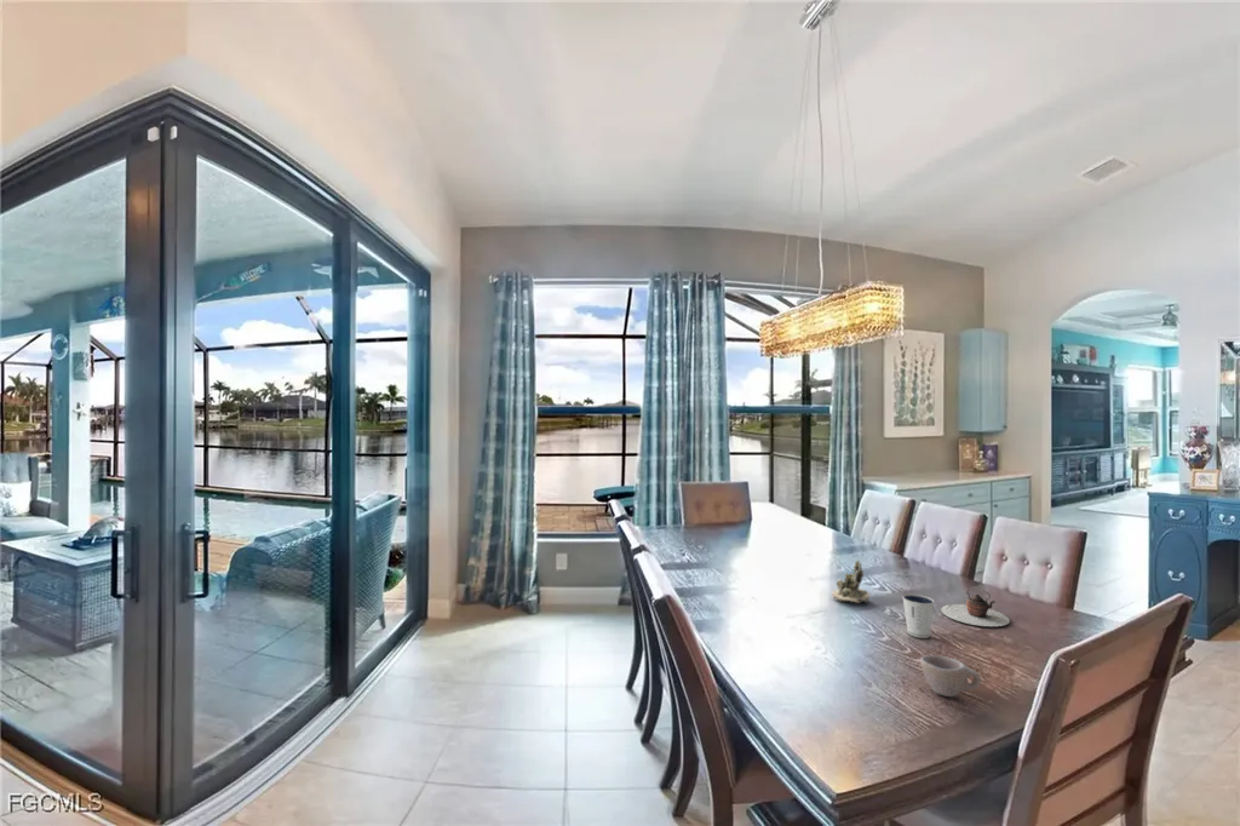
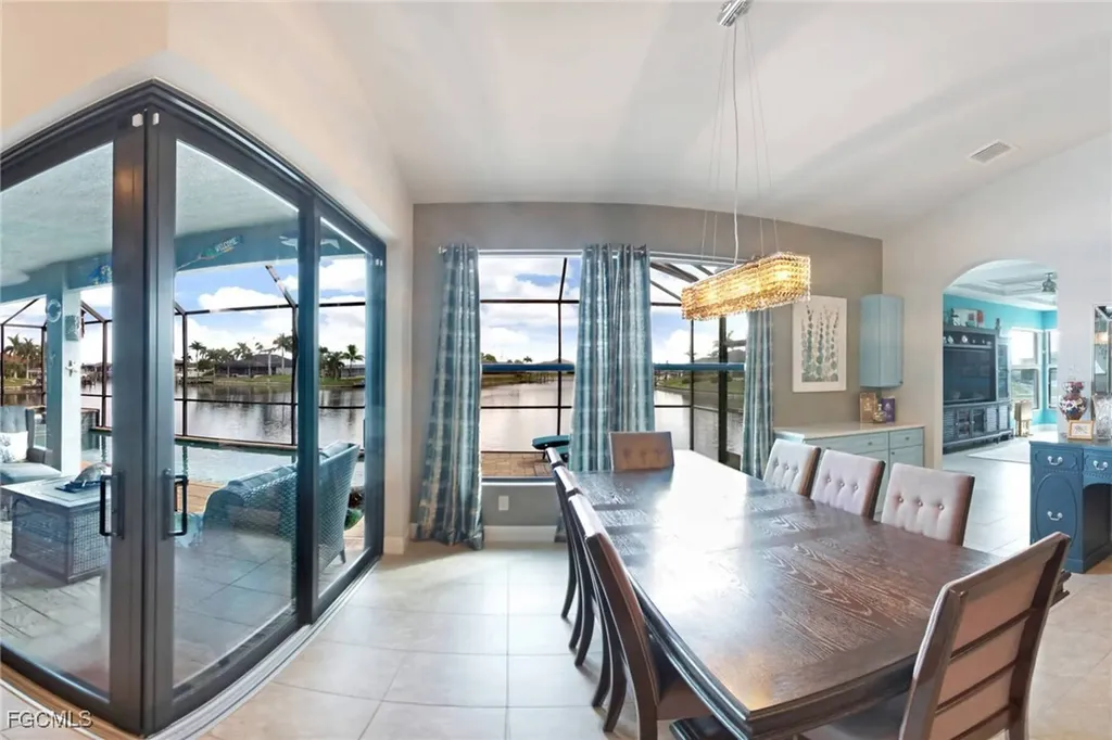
- cup (949, 677)
- teapot (974, 601)
- succulent planter (850, 579)
- dixie cup (918, 616)
